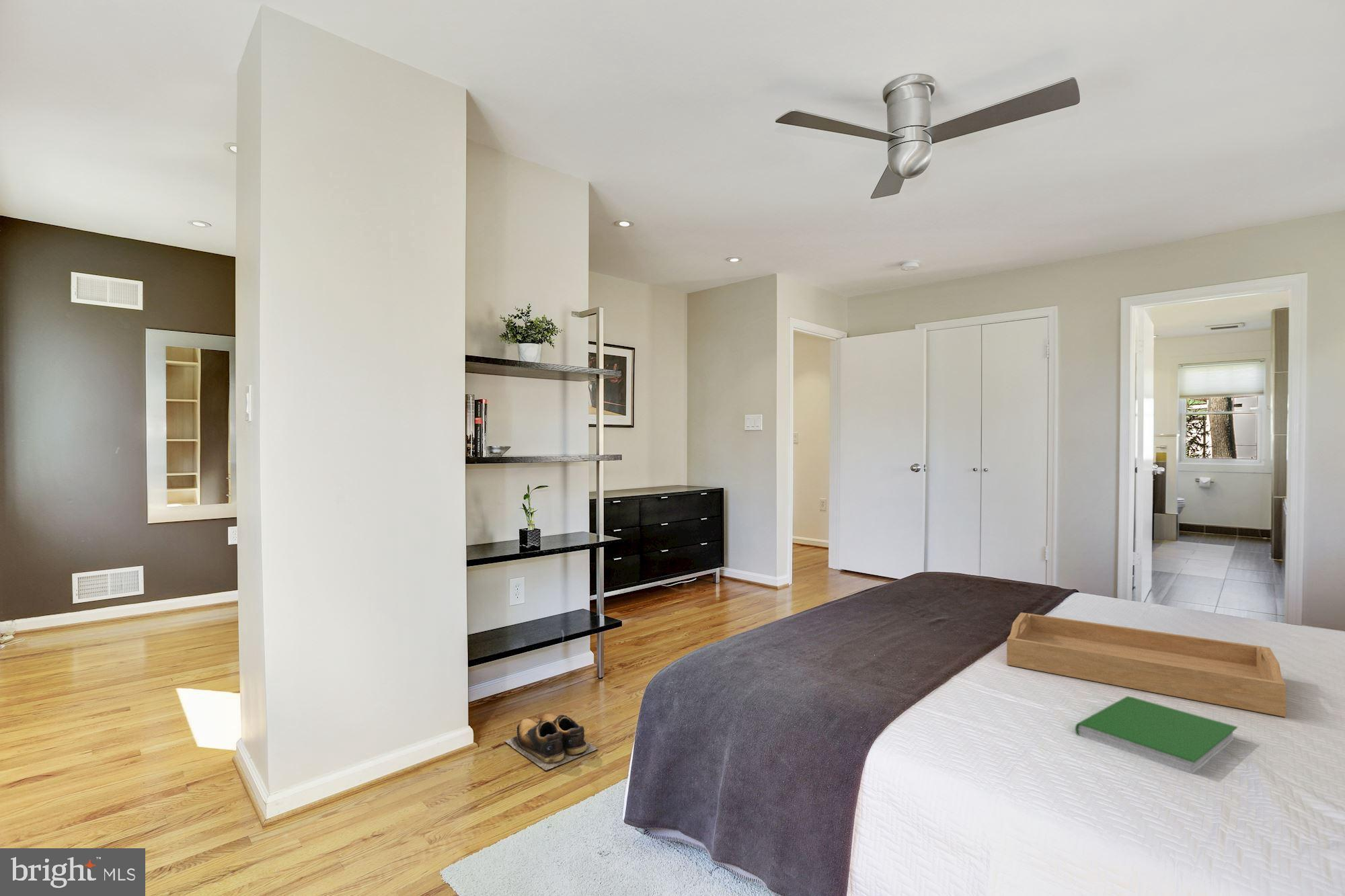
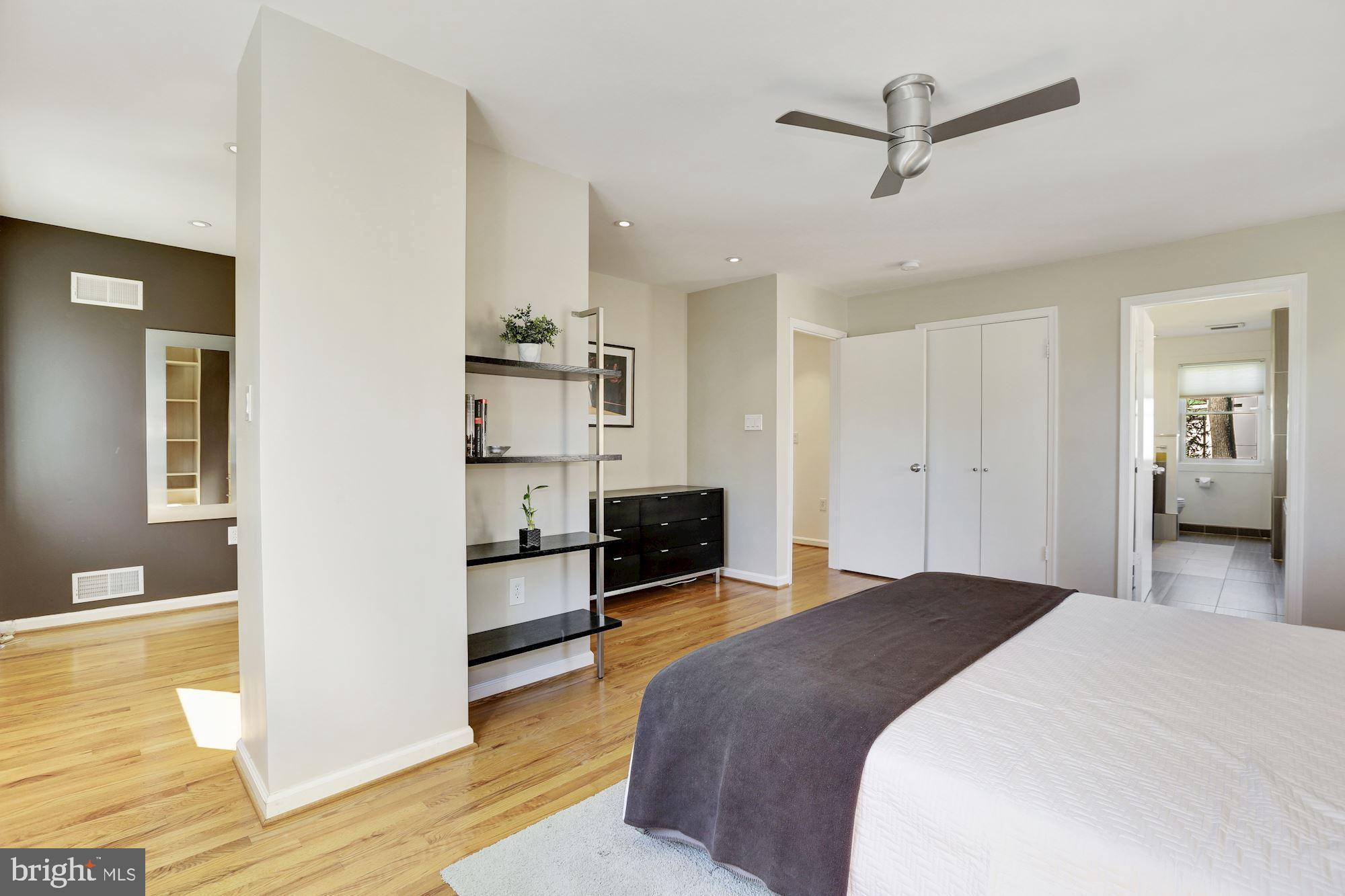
- shoes (550, 731)
- serving tray (1132, 651)
- hardcover book (1155, 731)
